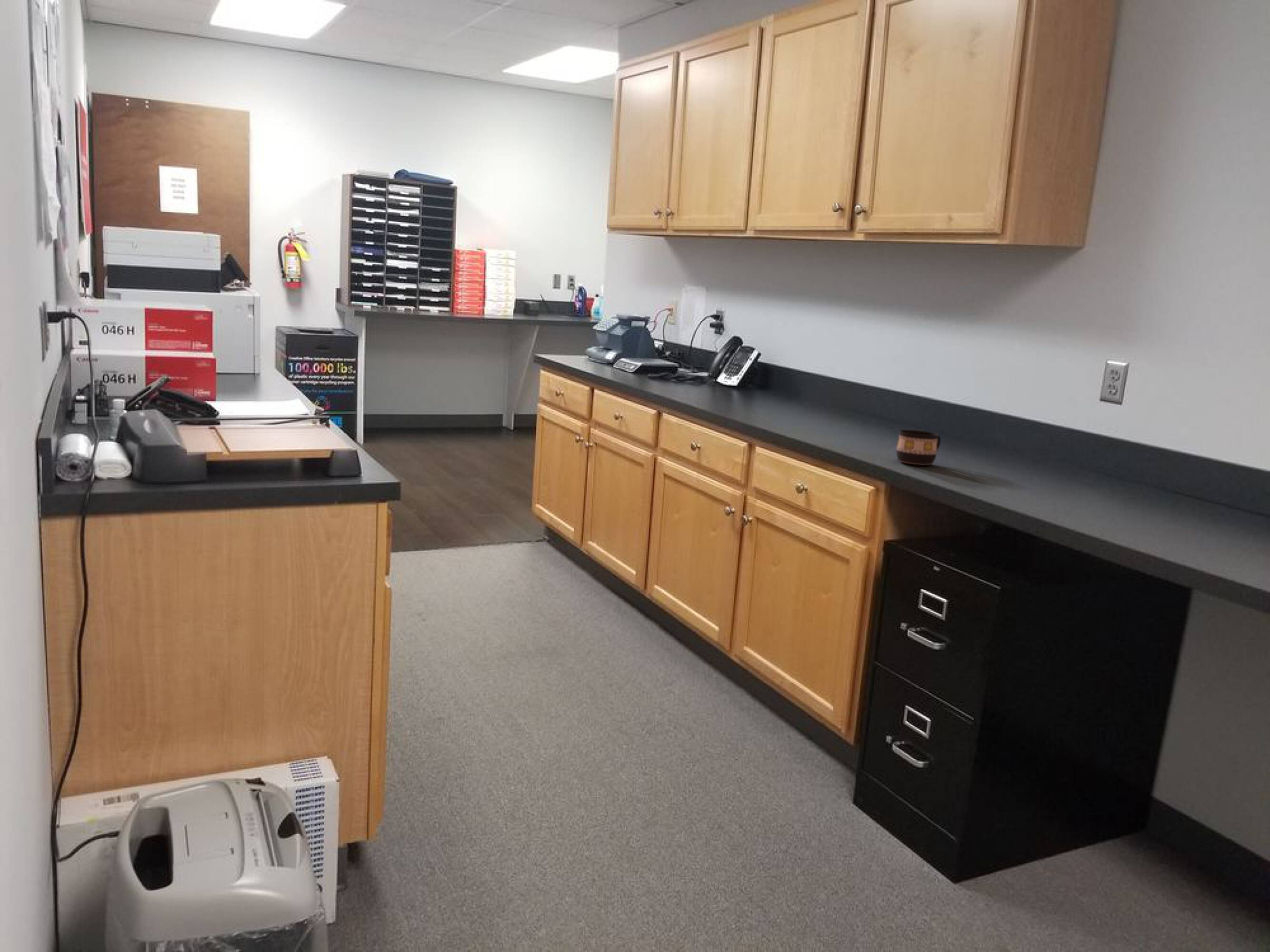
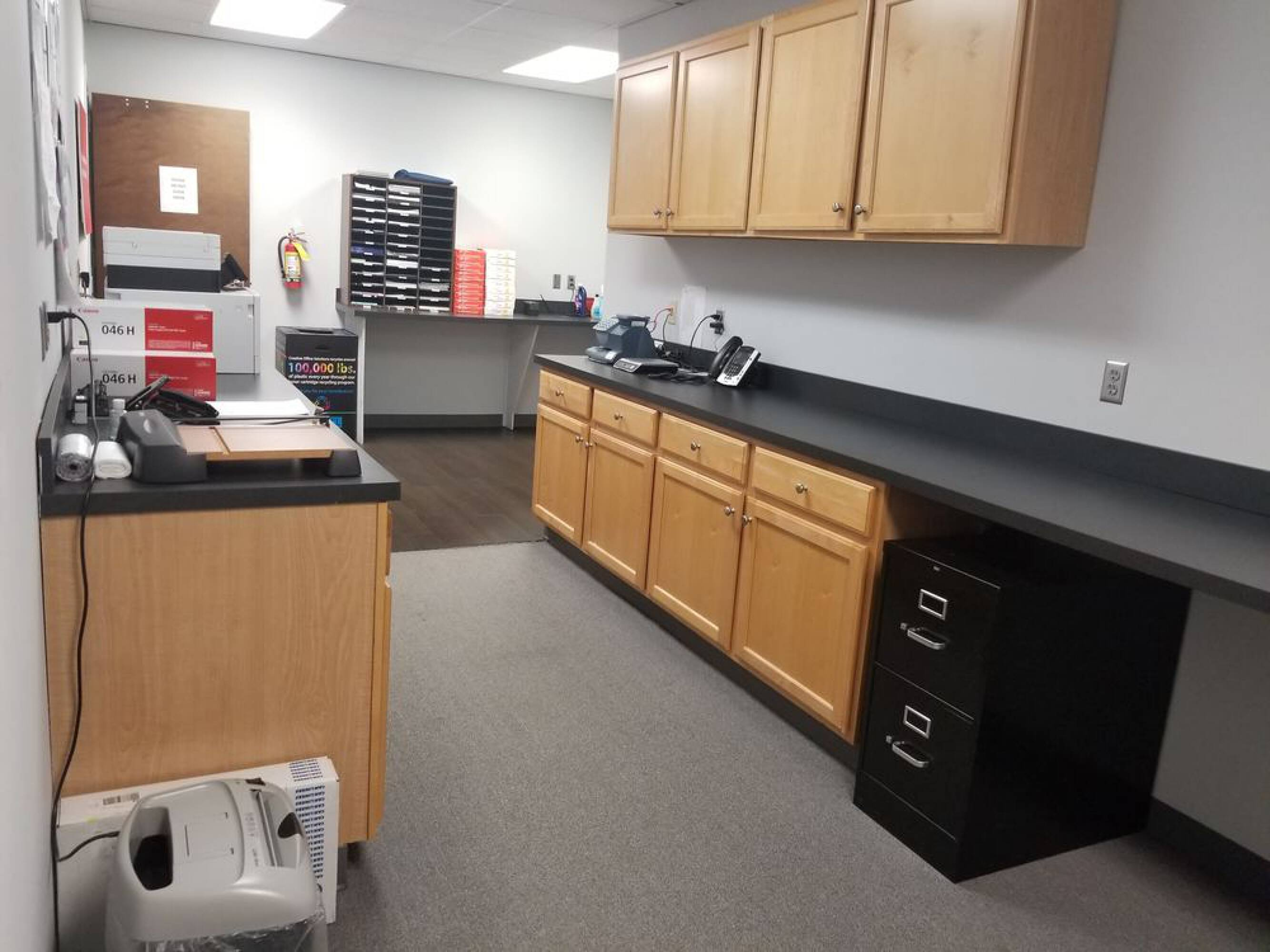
- cup (919, 448)
